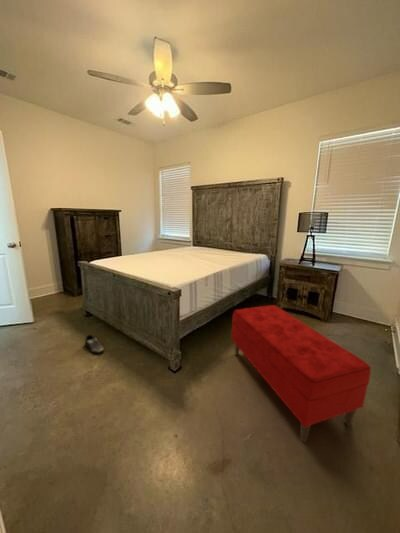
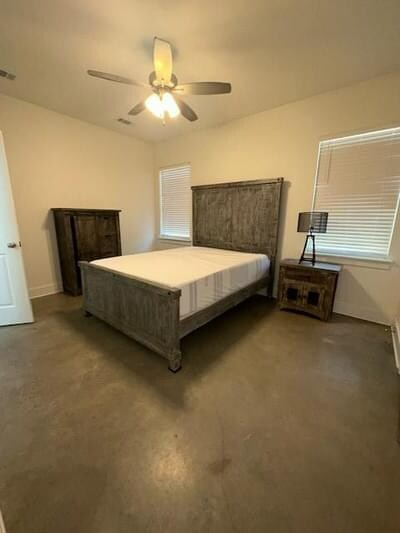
- bench (284, 357)
- shoe (93, 342)
